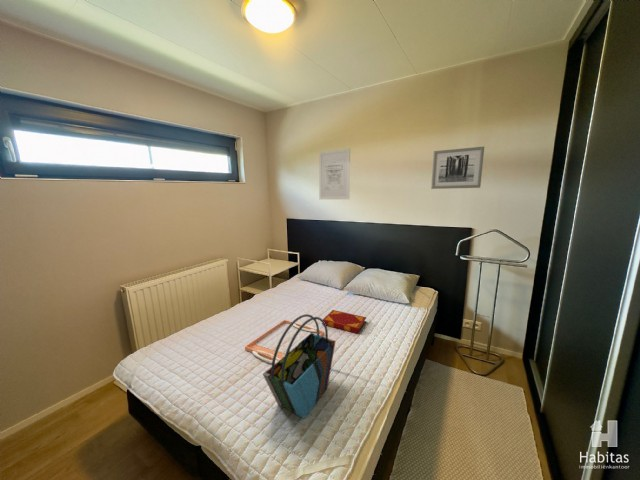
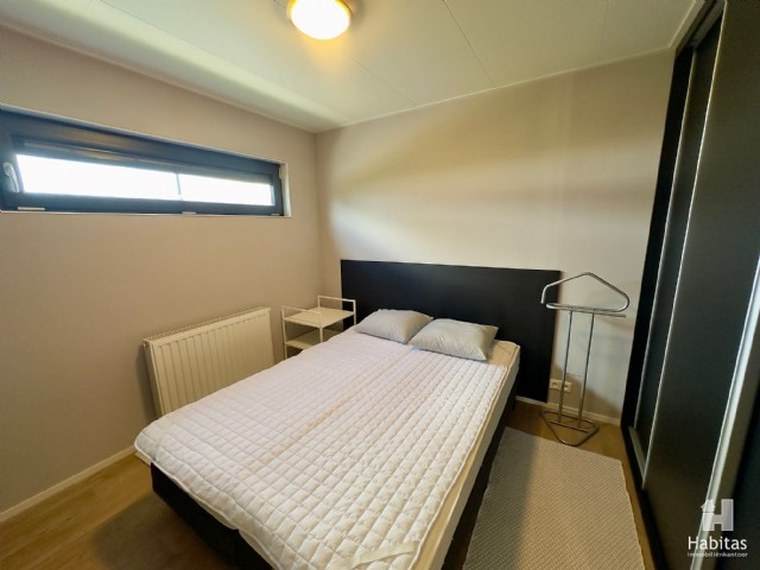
- wall art (456, 168)
- serving tray (284, 353)
- wall art (333, 175)
- tote bag (302, 358)
- hardback book (344, 321)
